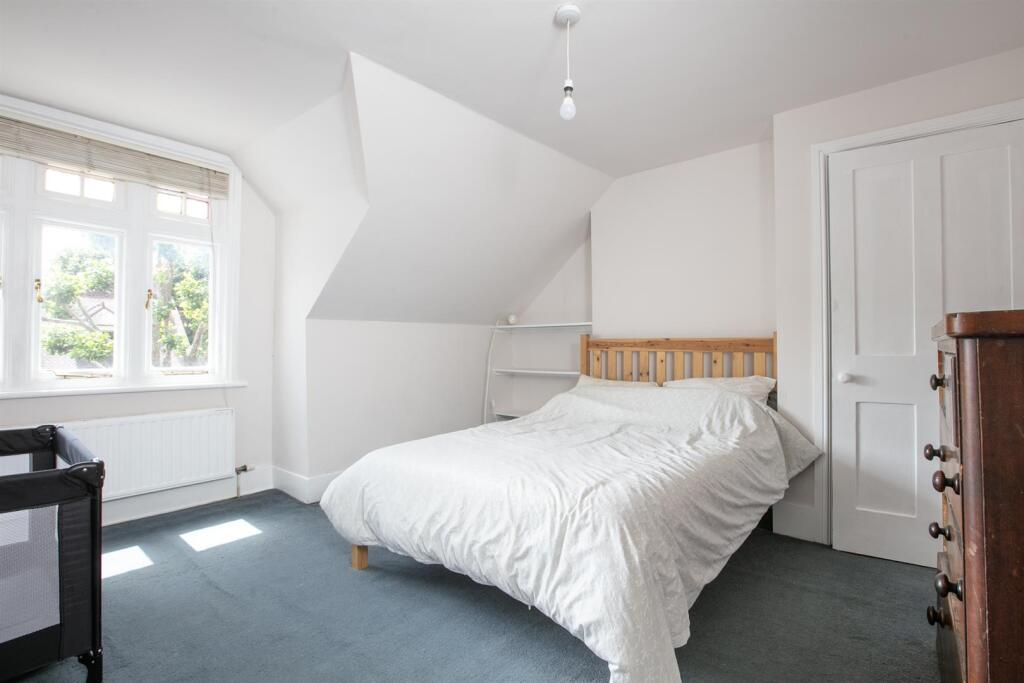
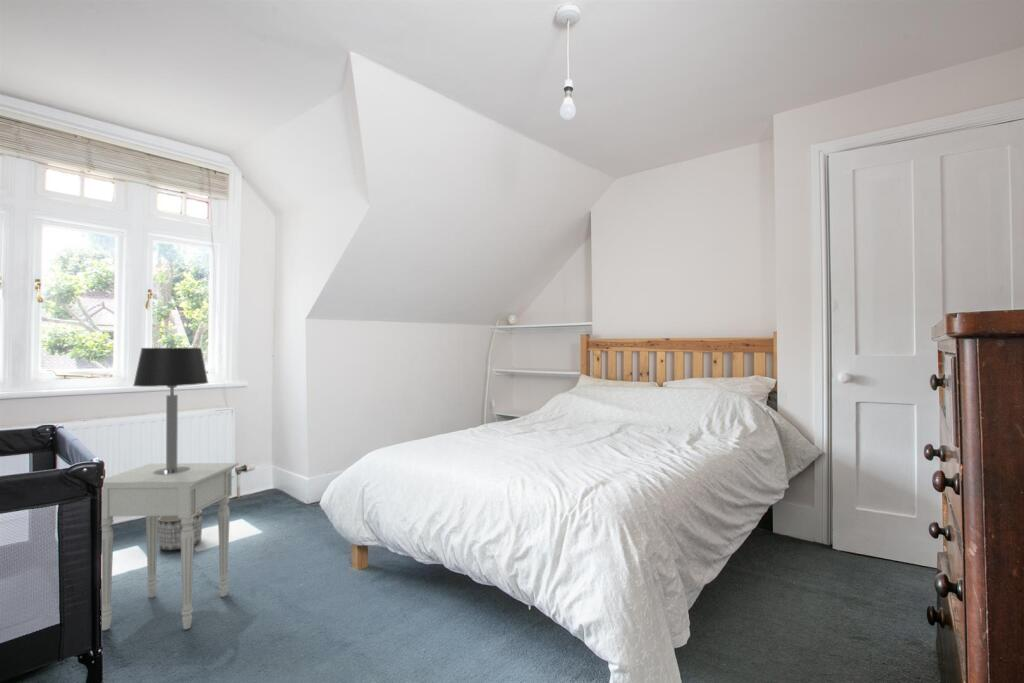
+ nightstand (181, 540)
+ table lamp (172, 408)
+ planter (180, 530)
